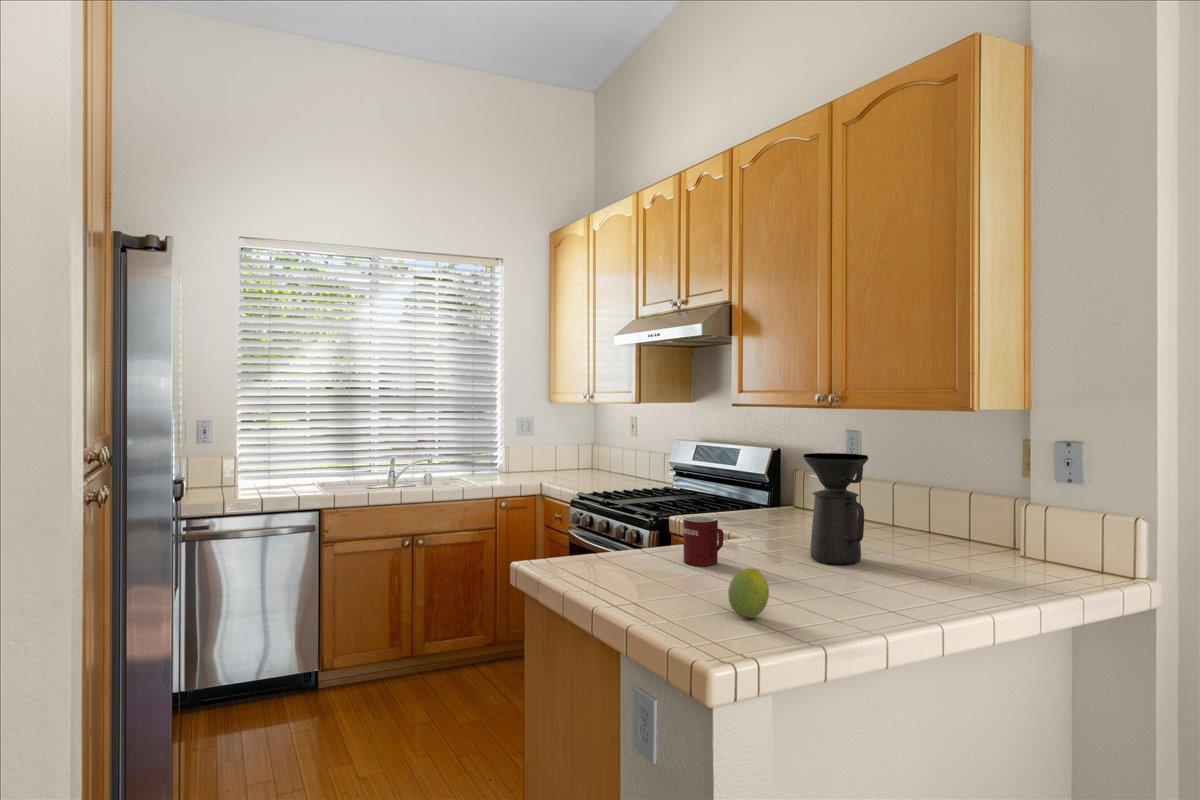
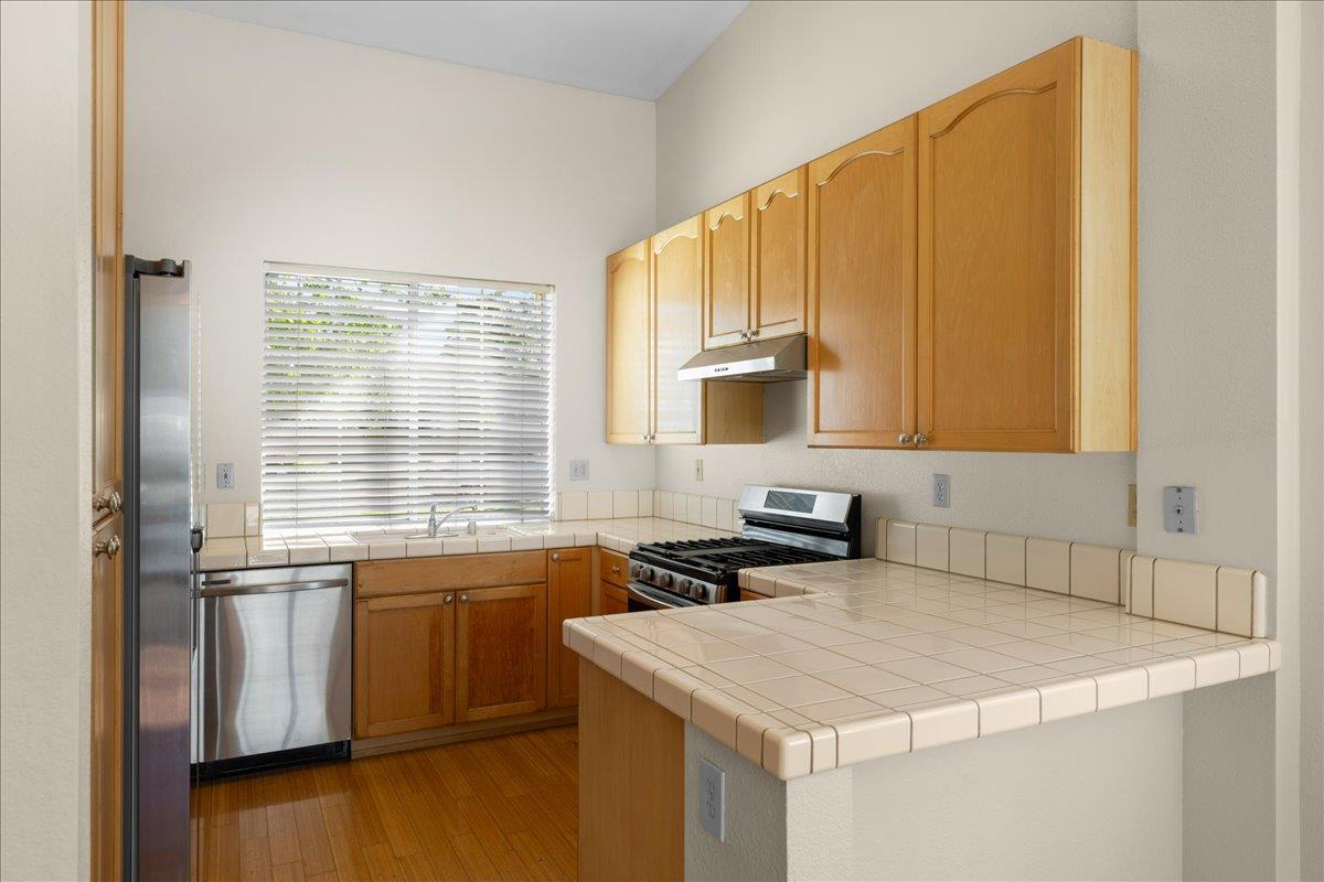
- coffee maker (835, 507)
- mug (705, 542)
- fruit (748, 592)
